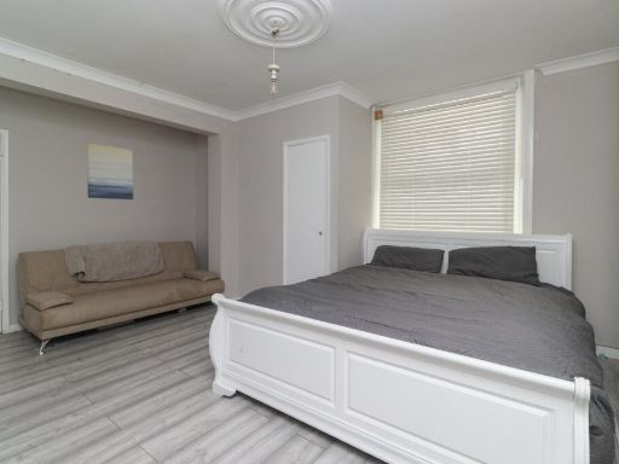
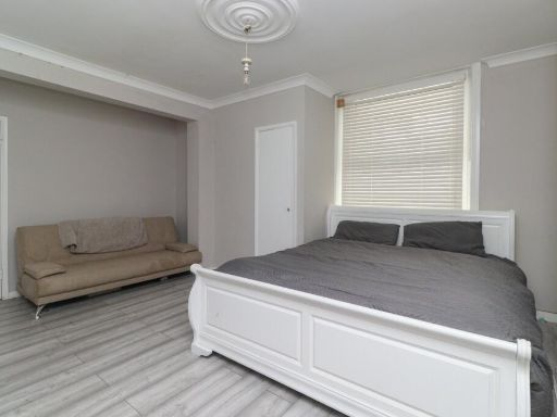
- wall art (110, 173)
